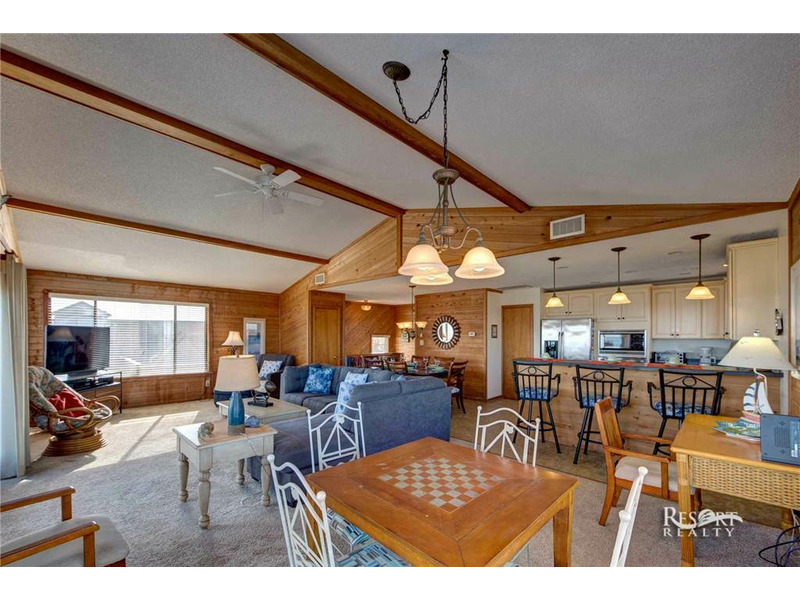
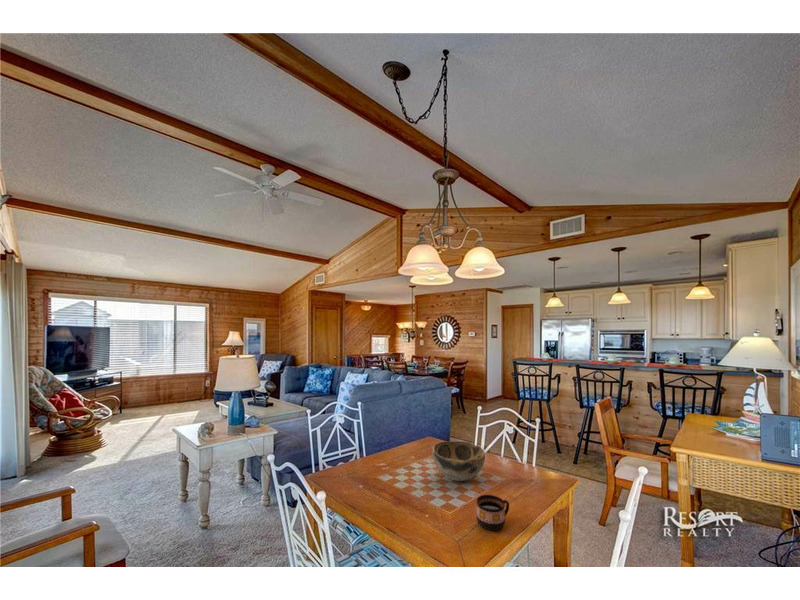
+ cup (492, 513)
+ decorative bowl (458, 463)
